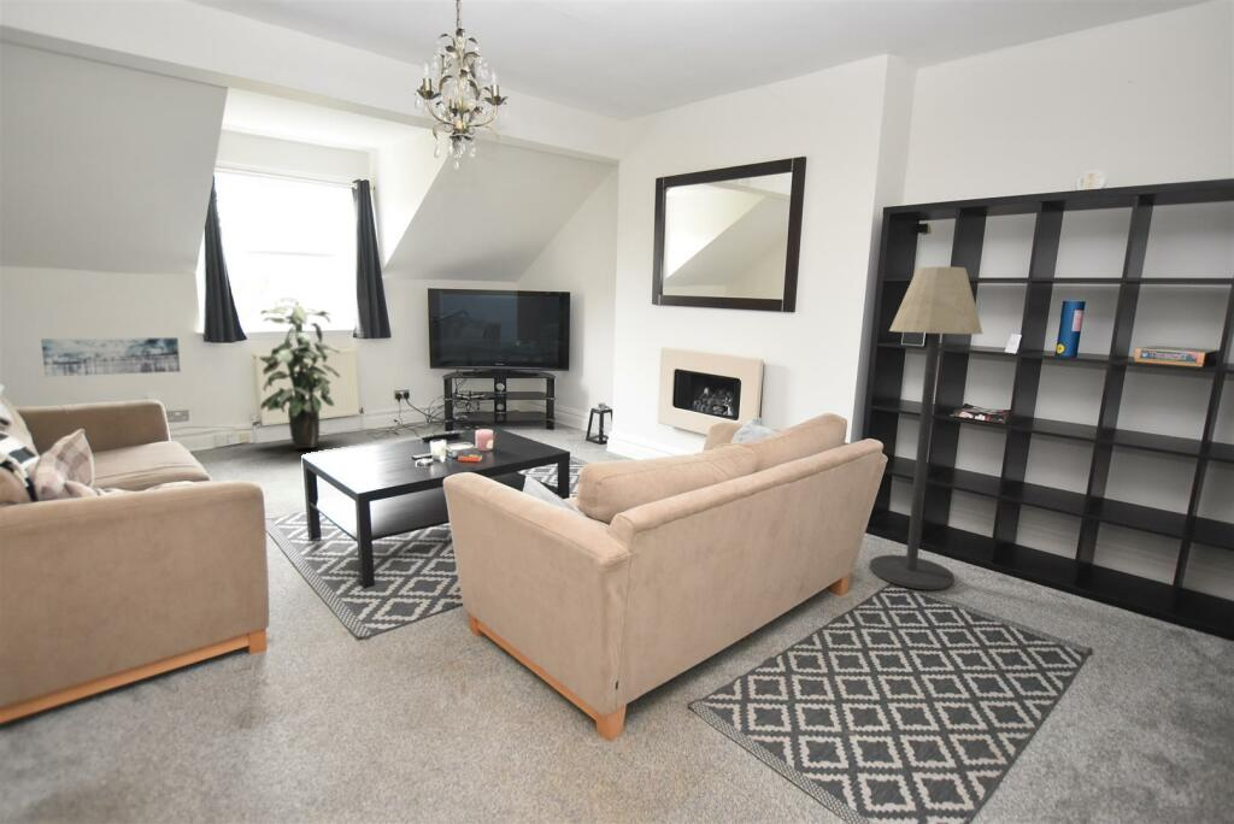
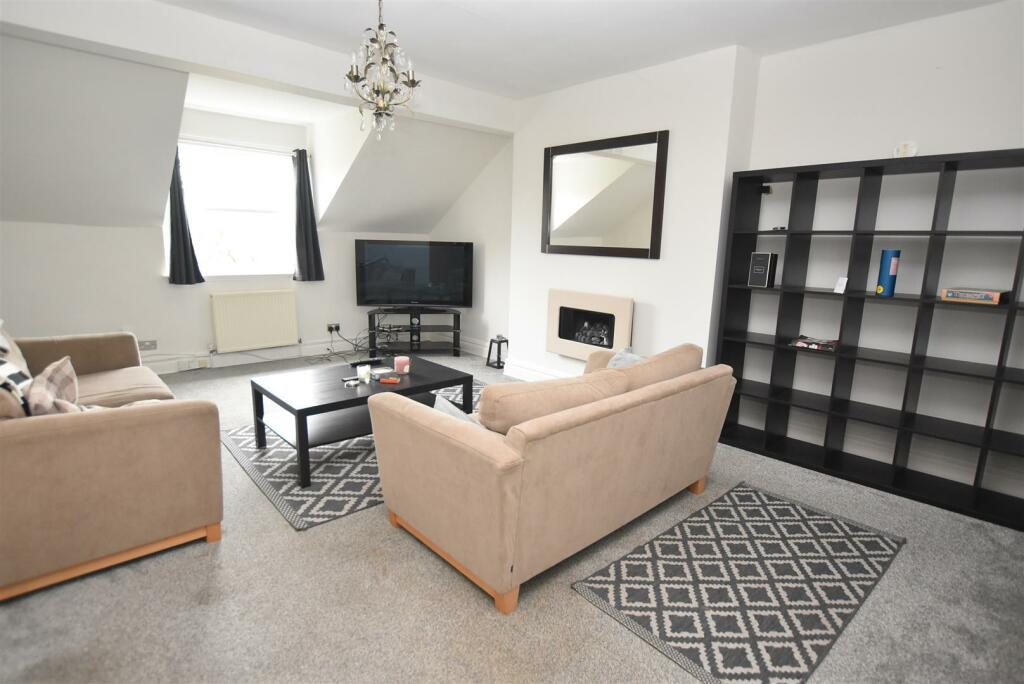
- wall art (114, 355)
- floor lamp (924, 426)
- indoor plant (298, 373)
